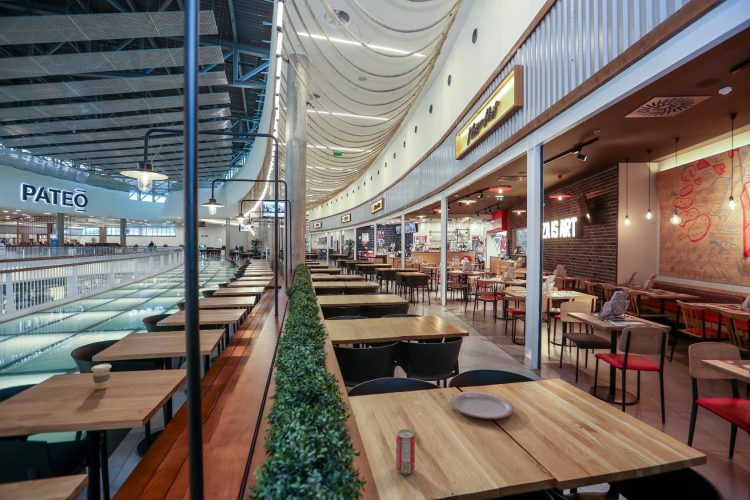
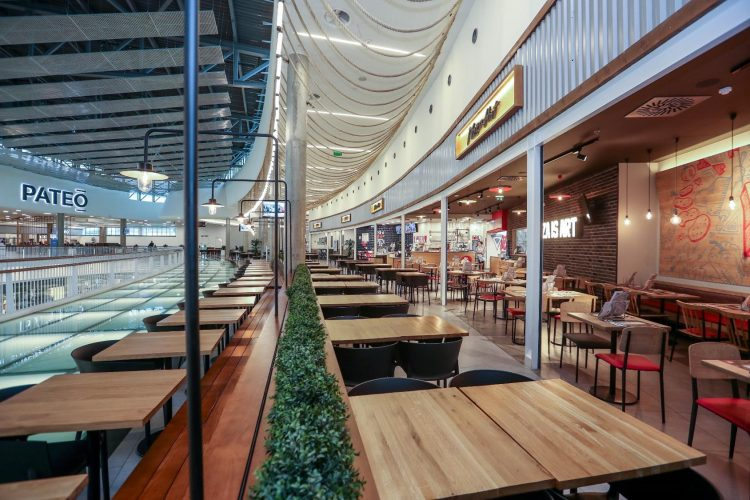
- beverage can (405, 451)
- coffee cup (101, 376)
- plate (481, 405)
